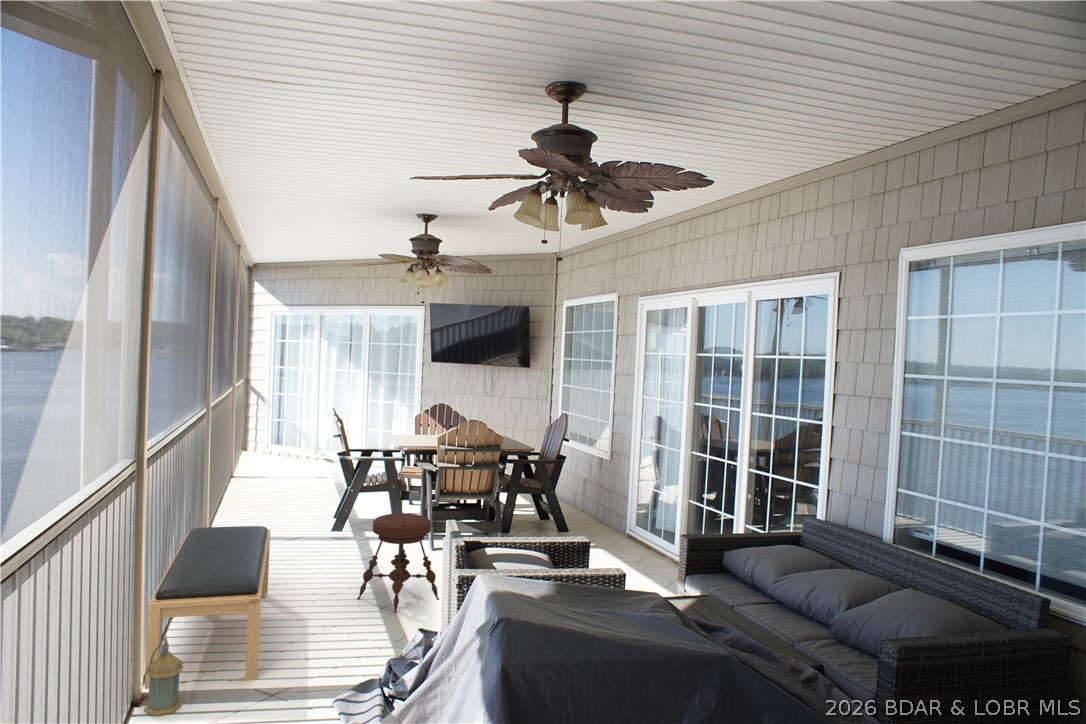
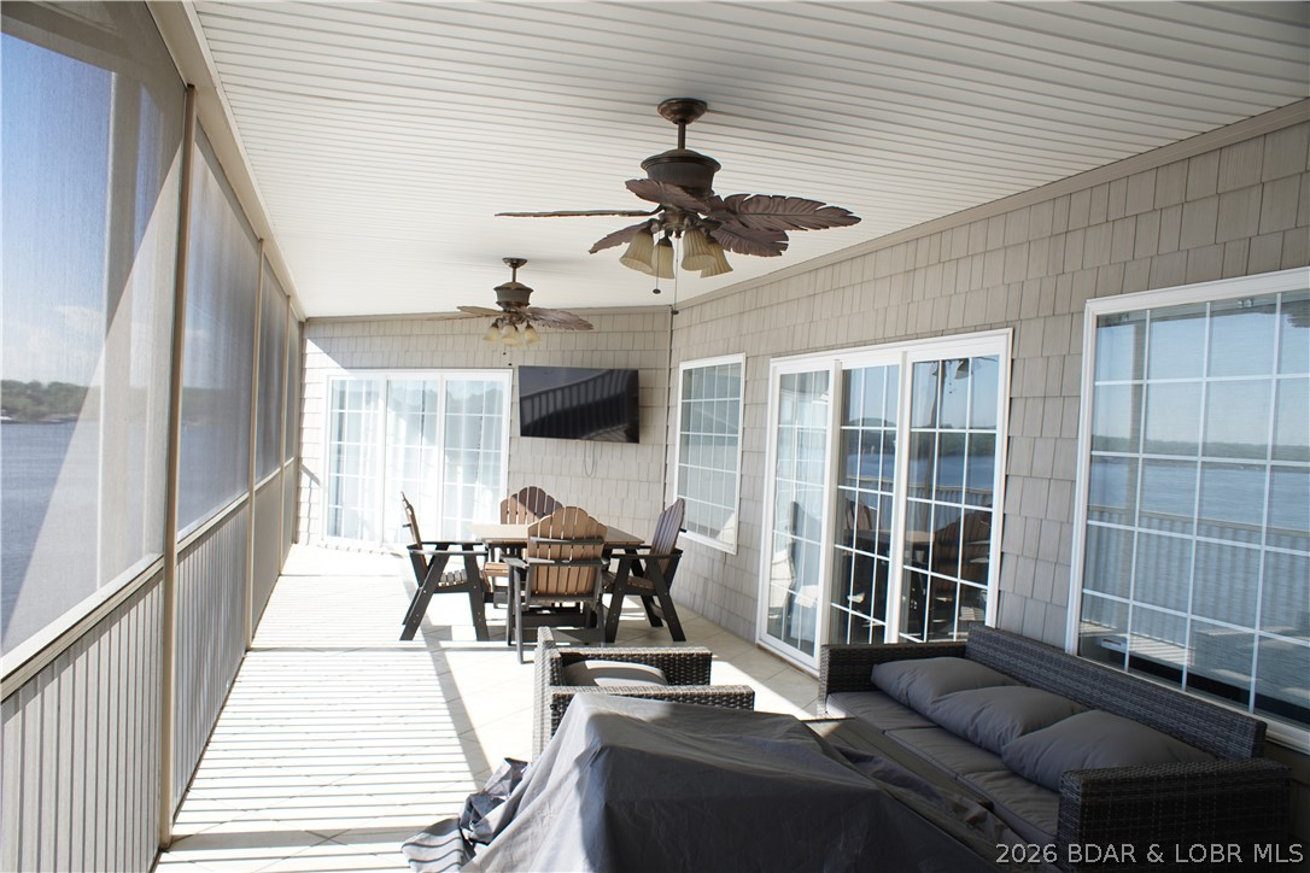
- stool (400, 558)
- lantern (165, 670)
- bench (218, 592)
